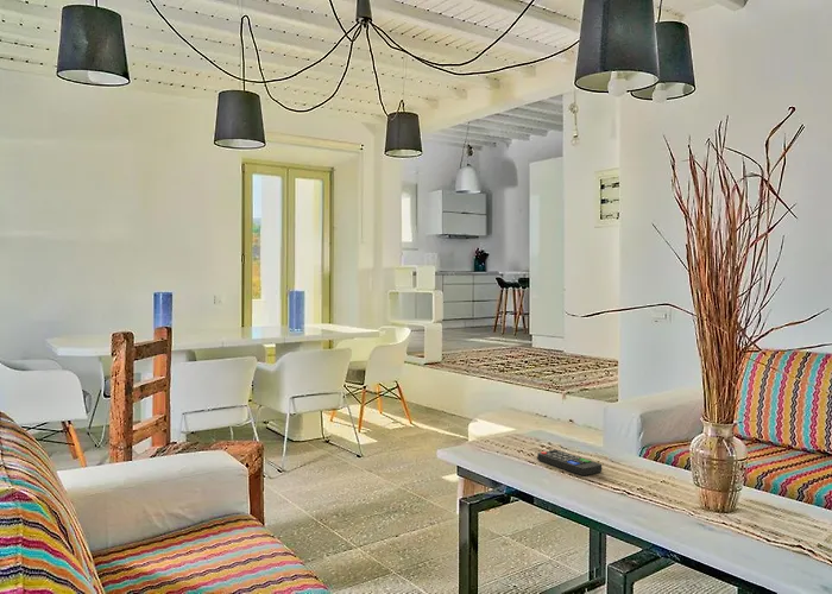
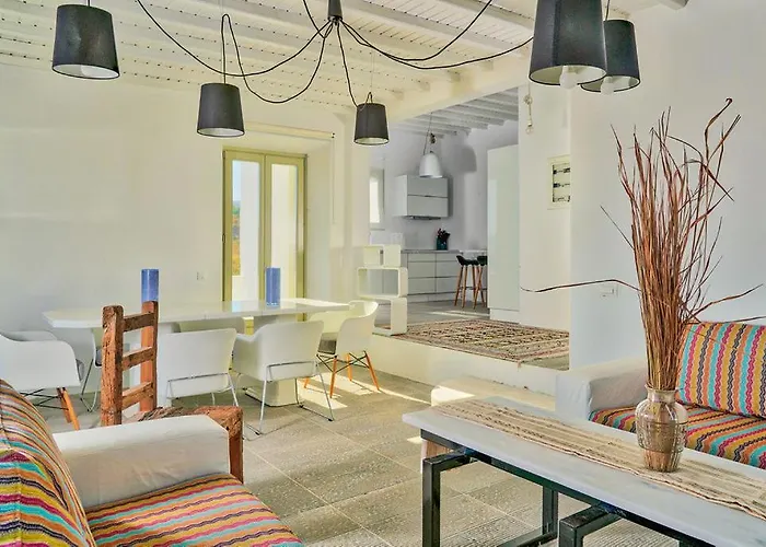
- remote control (568, 461)
